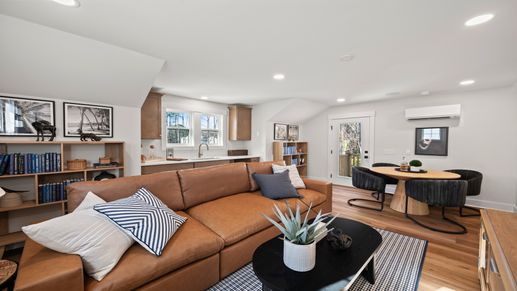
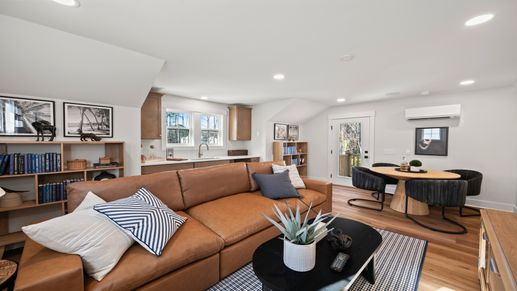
+ remote control (340, 261)
